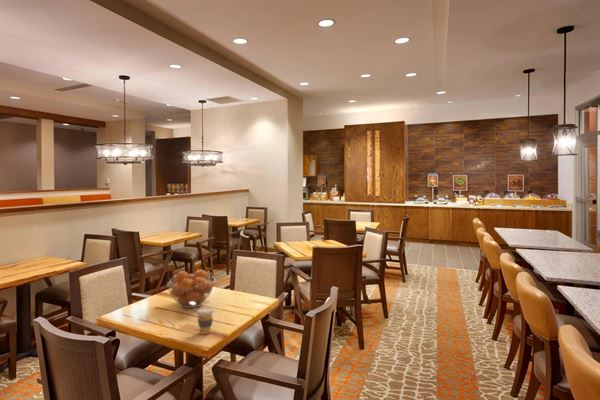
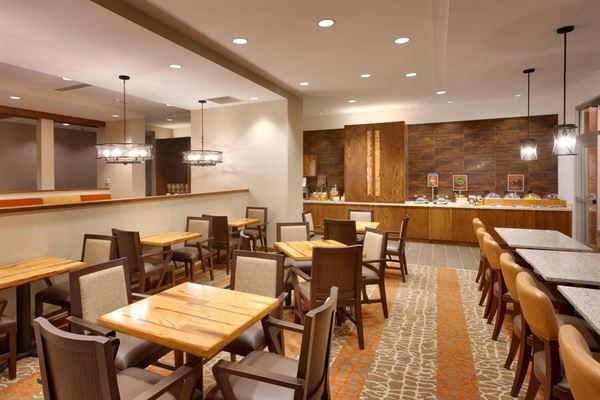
- fruit basket (191, 288)
- coffee cup (205, 321)
